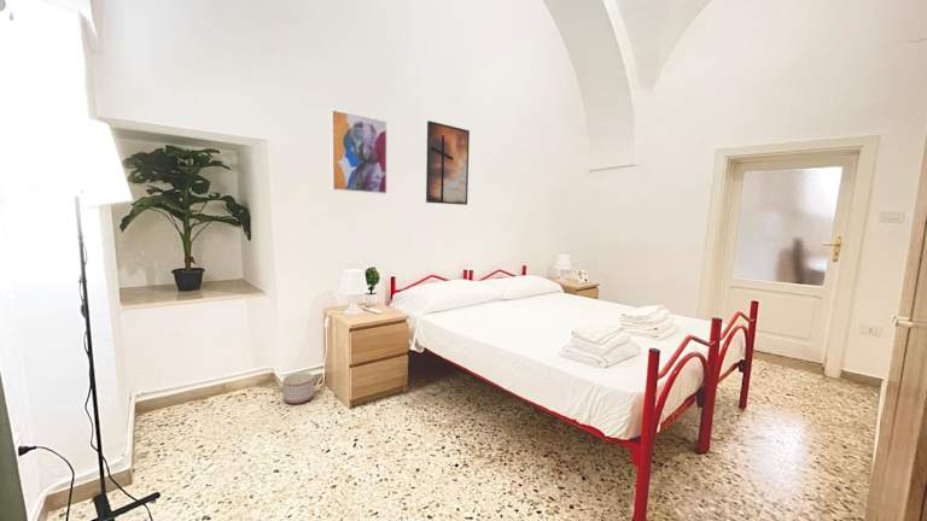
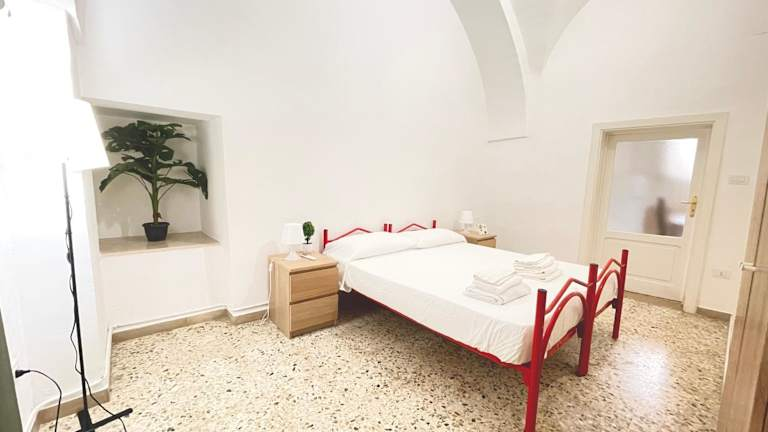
- wall art (360, 154)
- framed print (448, 165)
- planter (298, 387)
